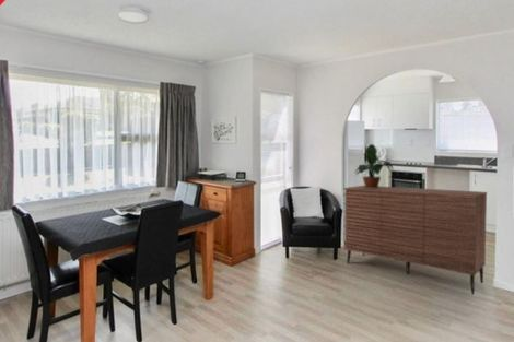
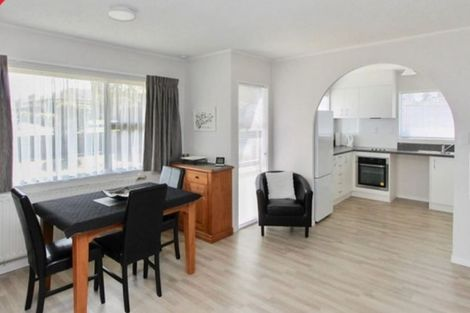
- sideboard (409, 232)
- potted plant (373, 165)
